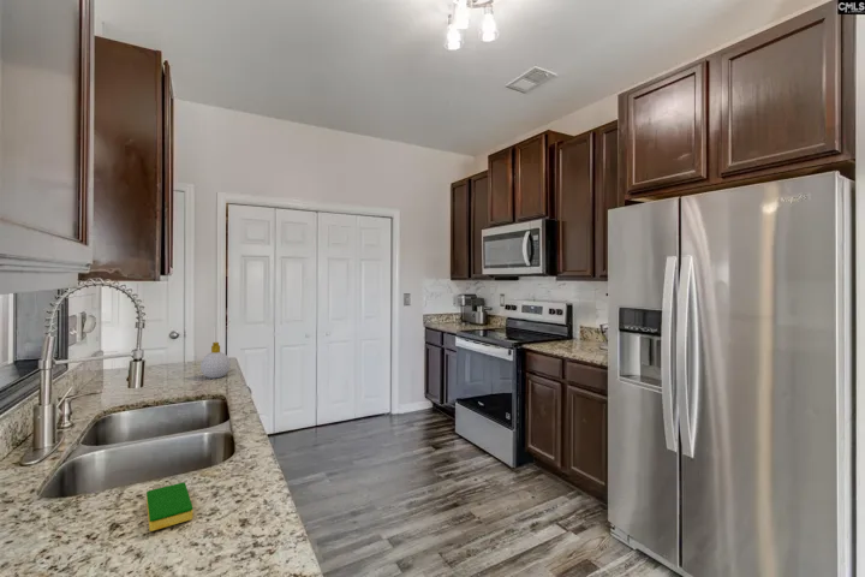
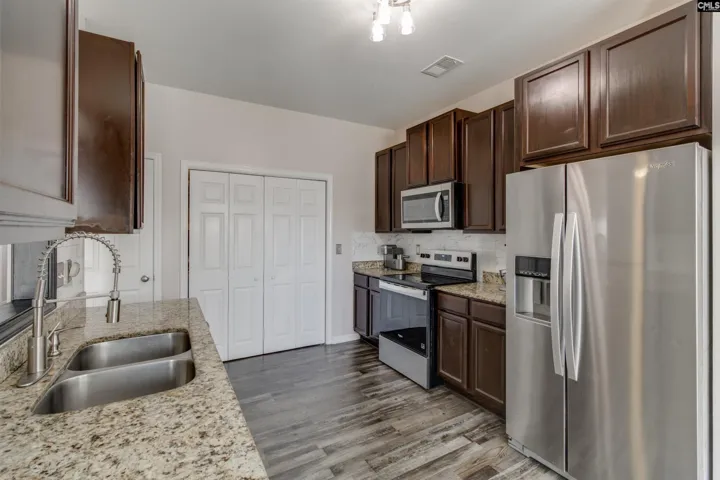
- soap bottle (215, 359)
- dish sponge (168, 504)
